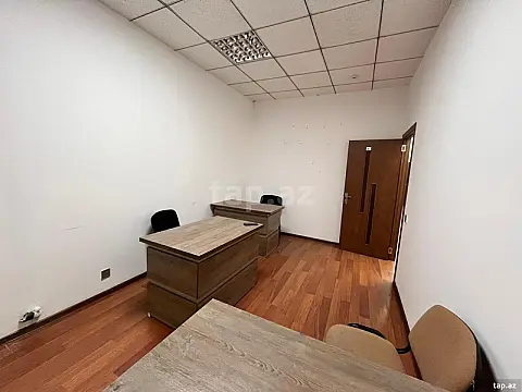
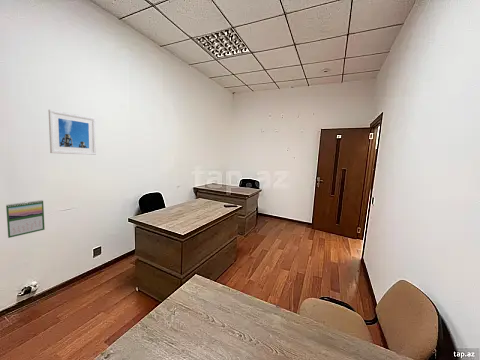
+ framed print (74, 134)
+ calendar (26, 217)
